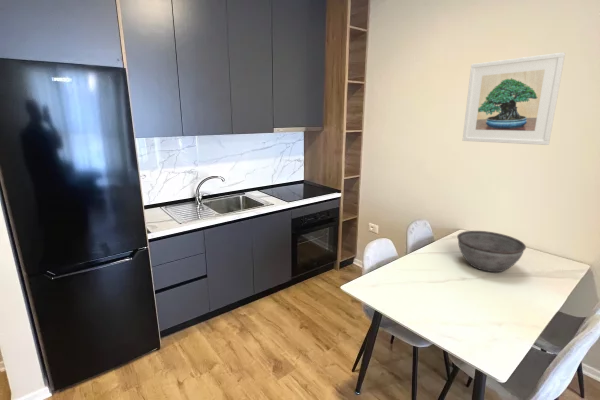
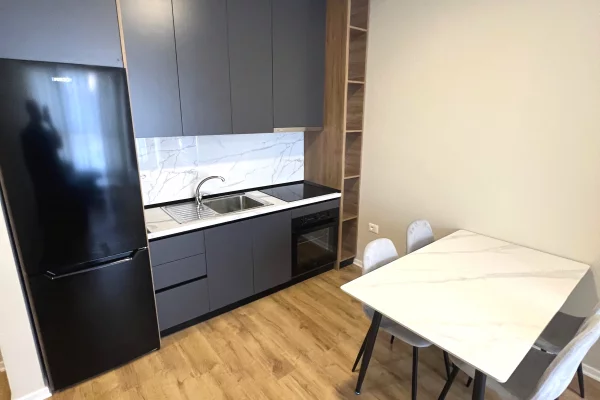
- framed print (507, 102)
- bowl (488, 252)
